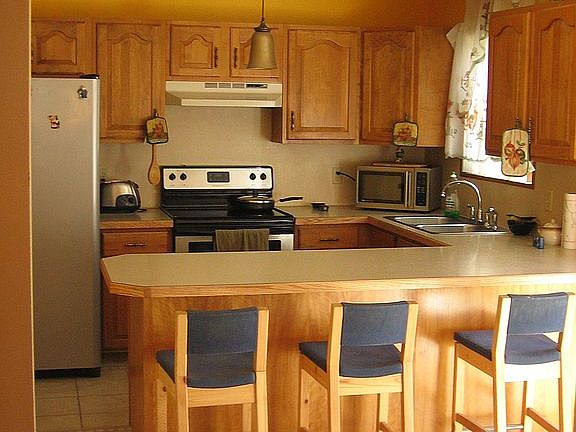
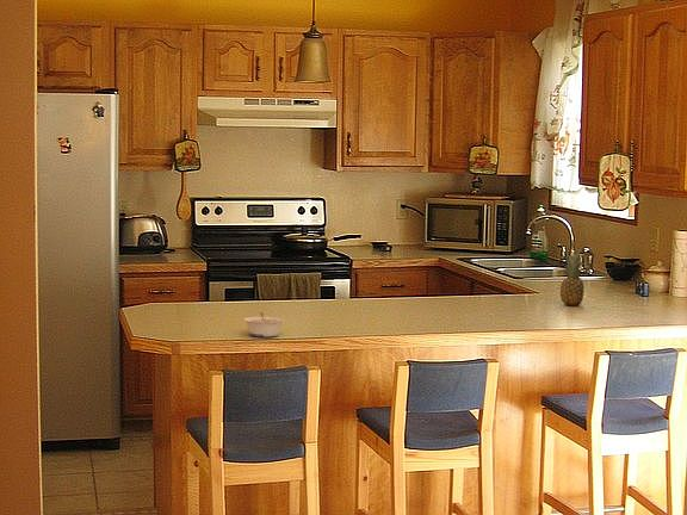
+ fruit (572, 278)
+ legume (262, 324)
